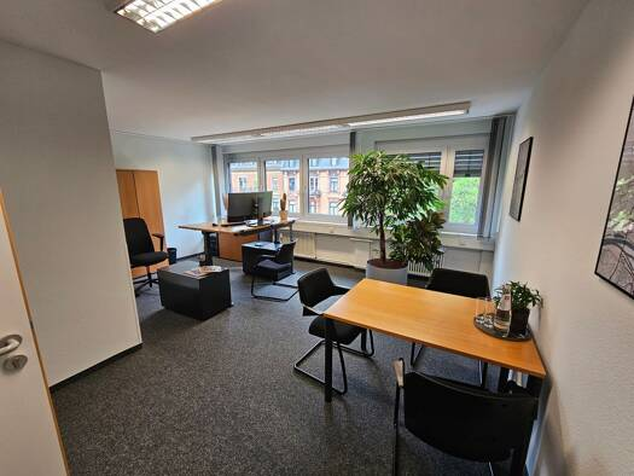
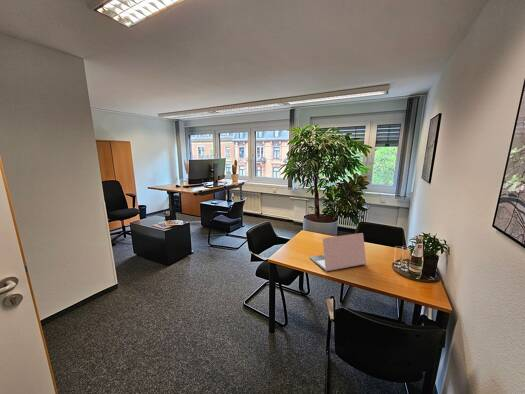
+ laptop (337, 247)
